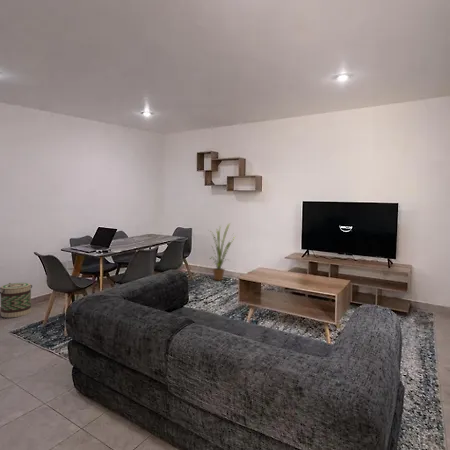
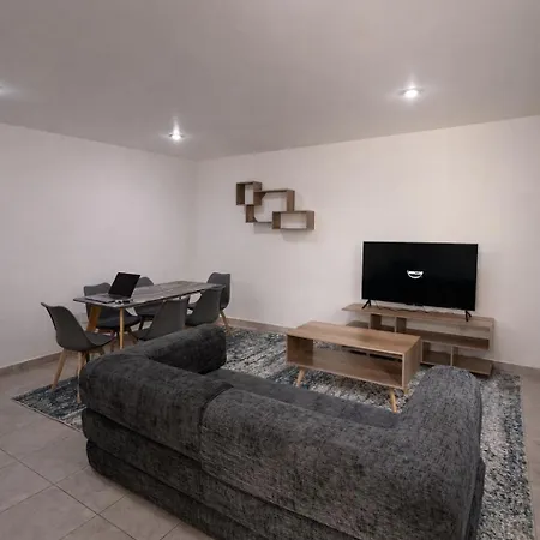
- basket (15, 298)
- house plant (219, 251)
